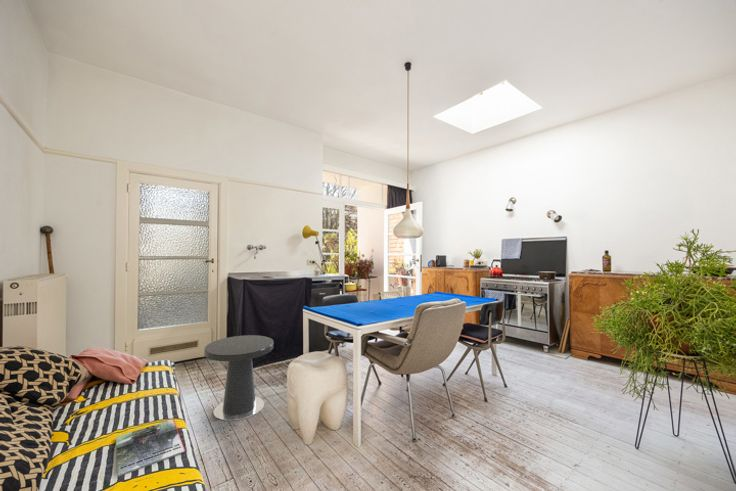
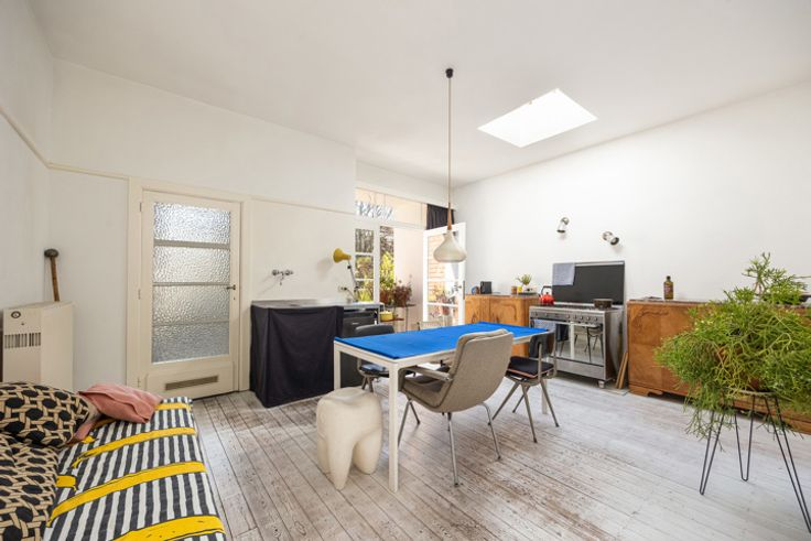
- magazine (149, 444)
- side table (239, 375)
